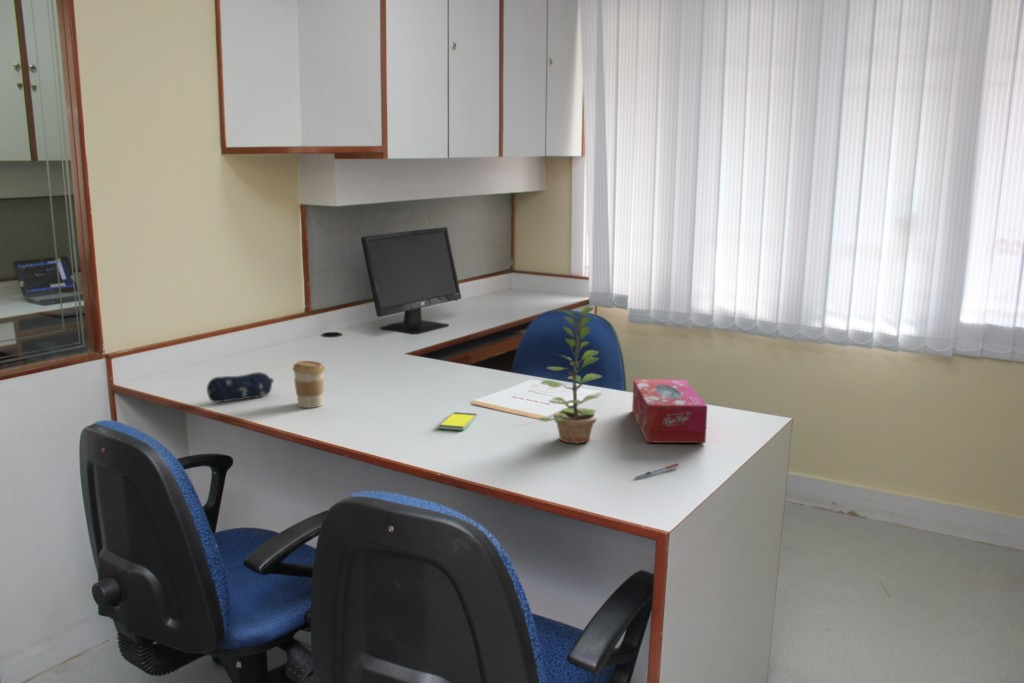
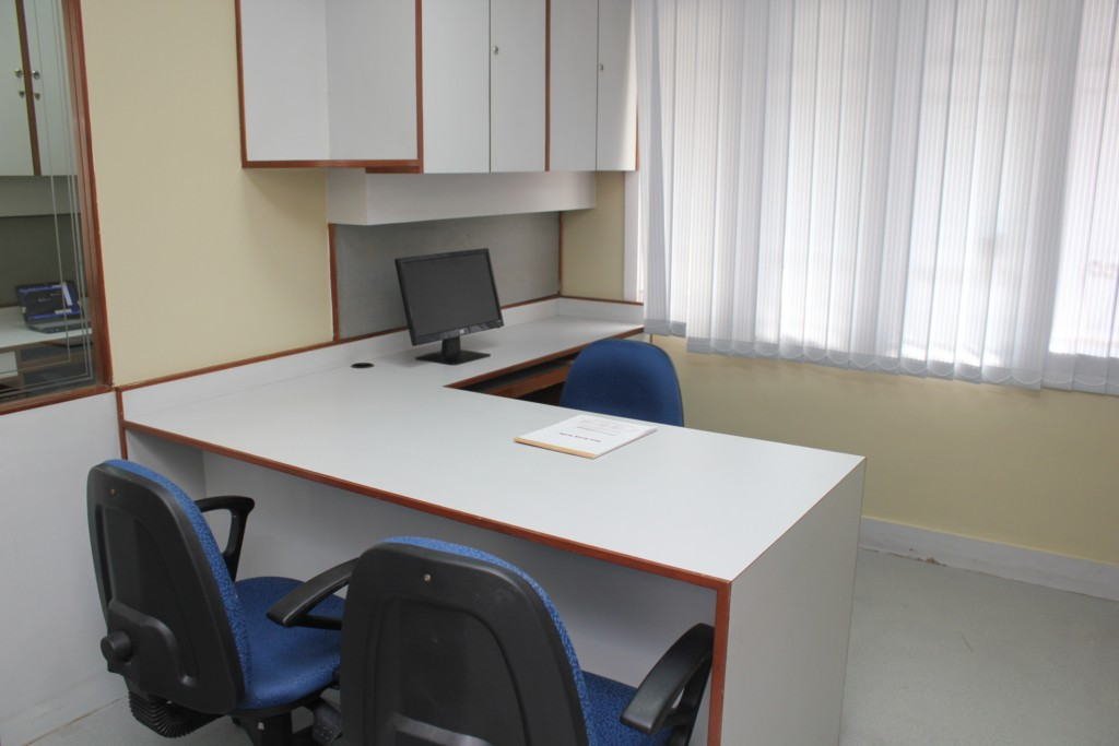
- plant (571, 374)
- smartphone (458, 421)
- coffee cup (309, 383)
- pen (656, 470)
- pencil case (239, 387)
- tissue box (667, 409)
